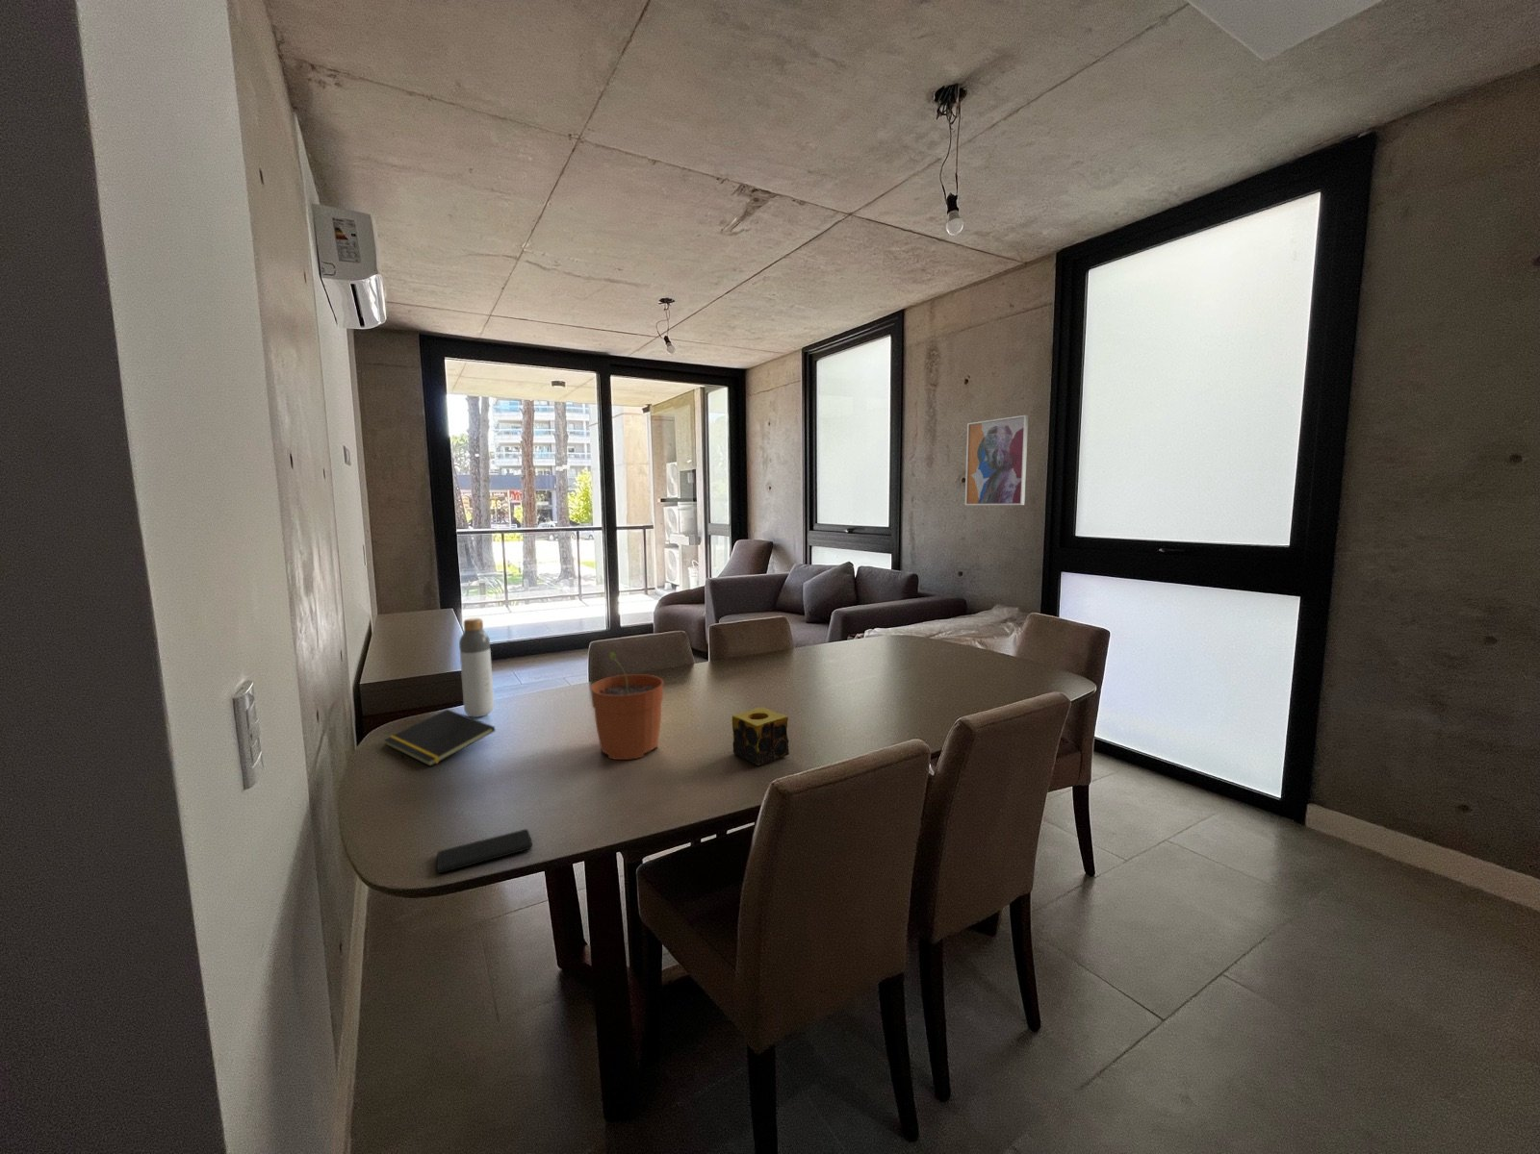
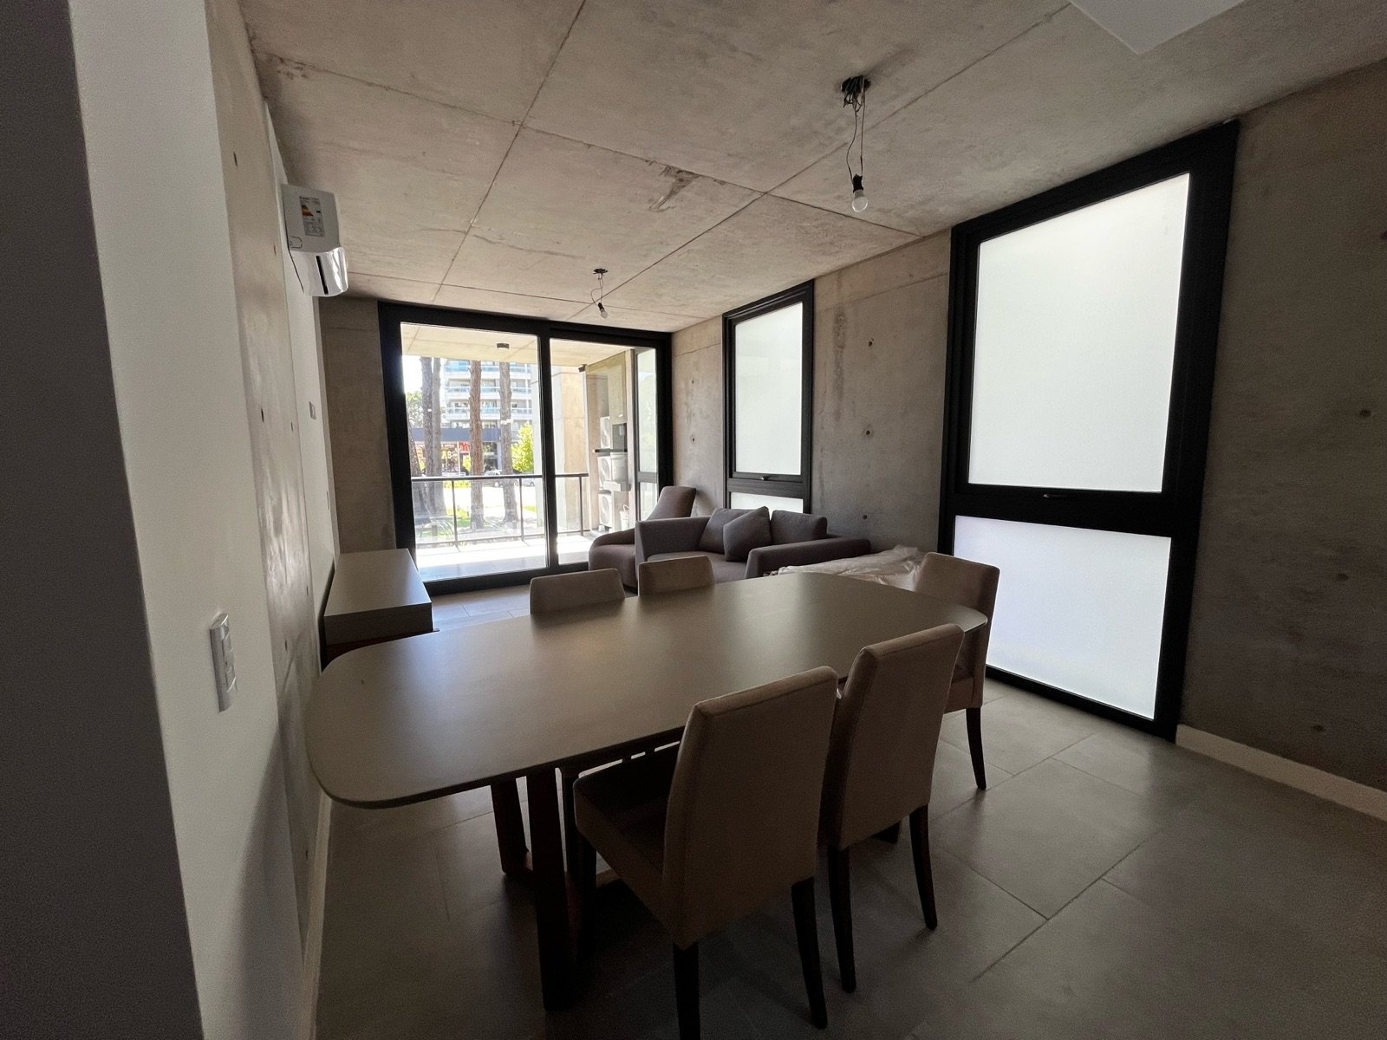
- wall art (994, 463)
- notepad (439, 735)
- bottle (475, 667)
- candle (760, 735)
- smartphone (485, 850)
- plant pot (628, 701)
